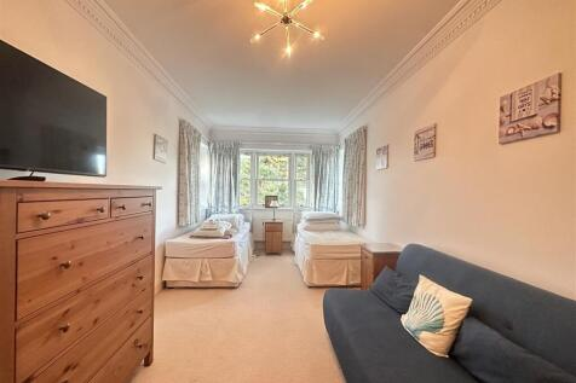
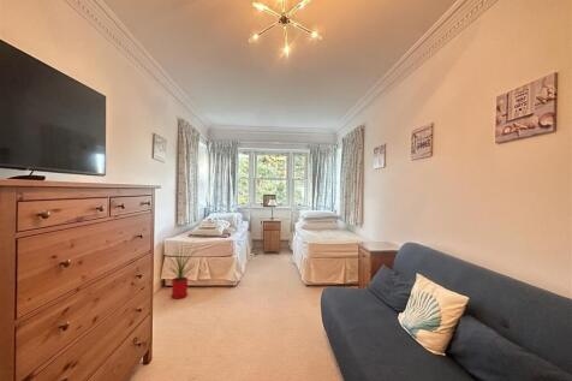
+ house plant (179, 268)
